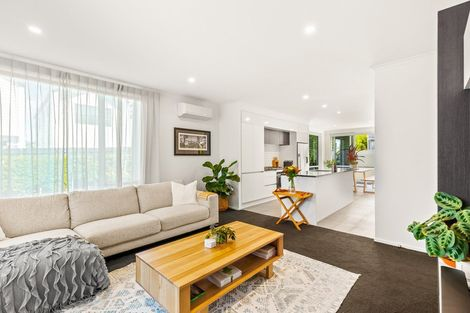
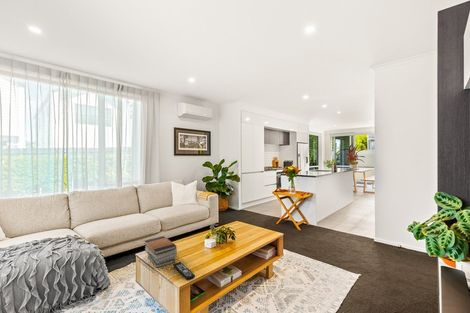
+ book stack (160, 251)
+ remote control (183, 270)
